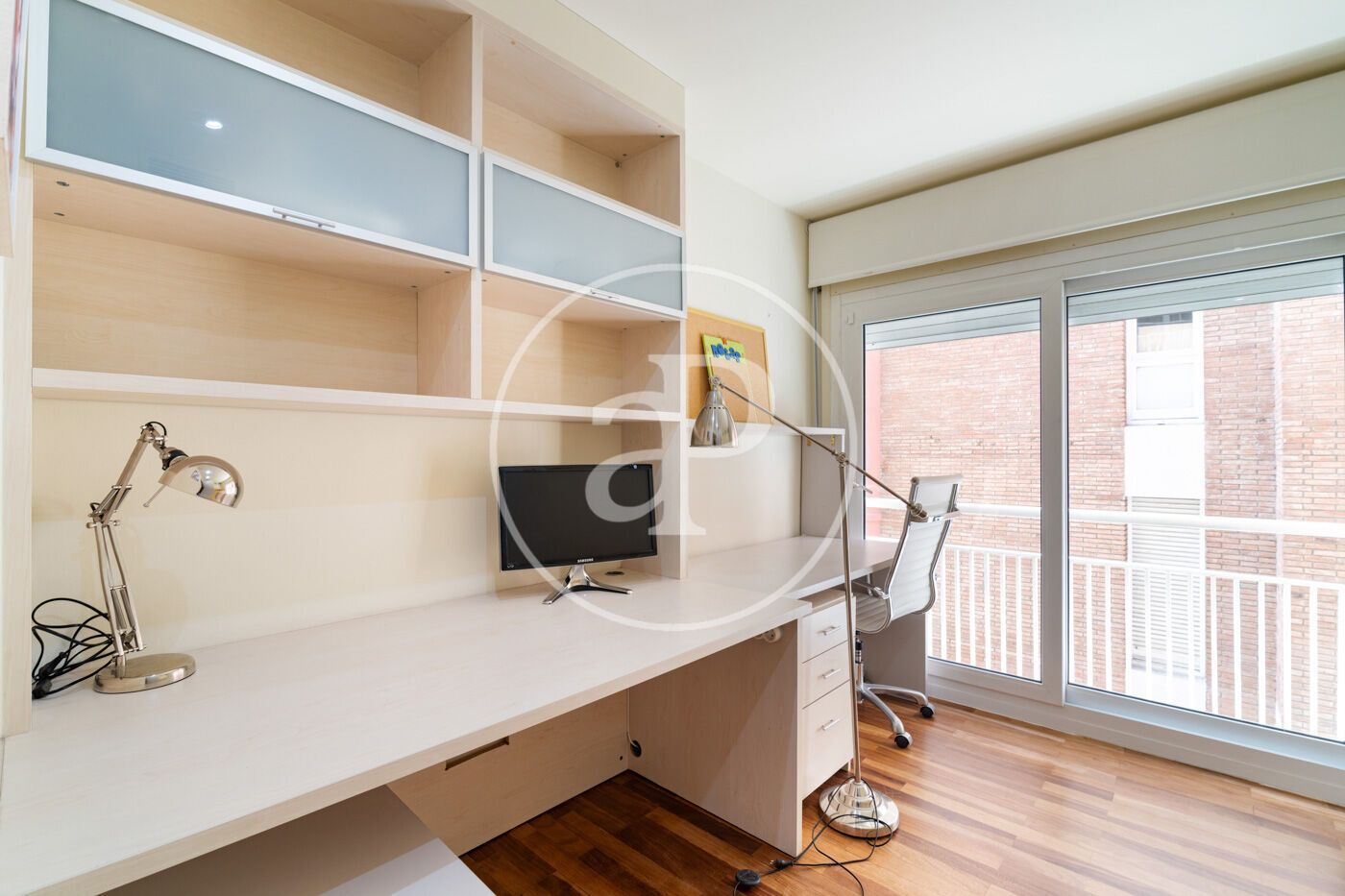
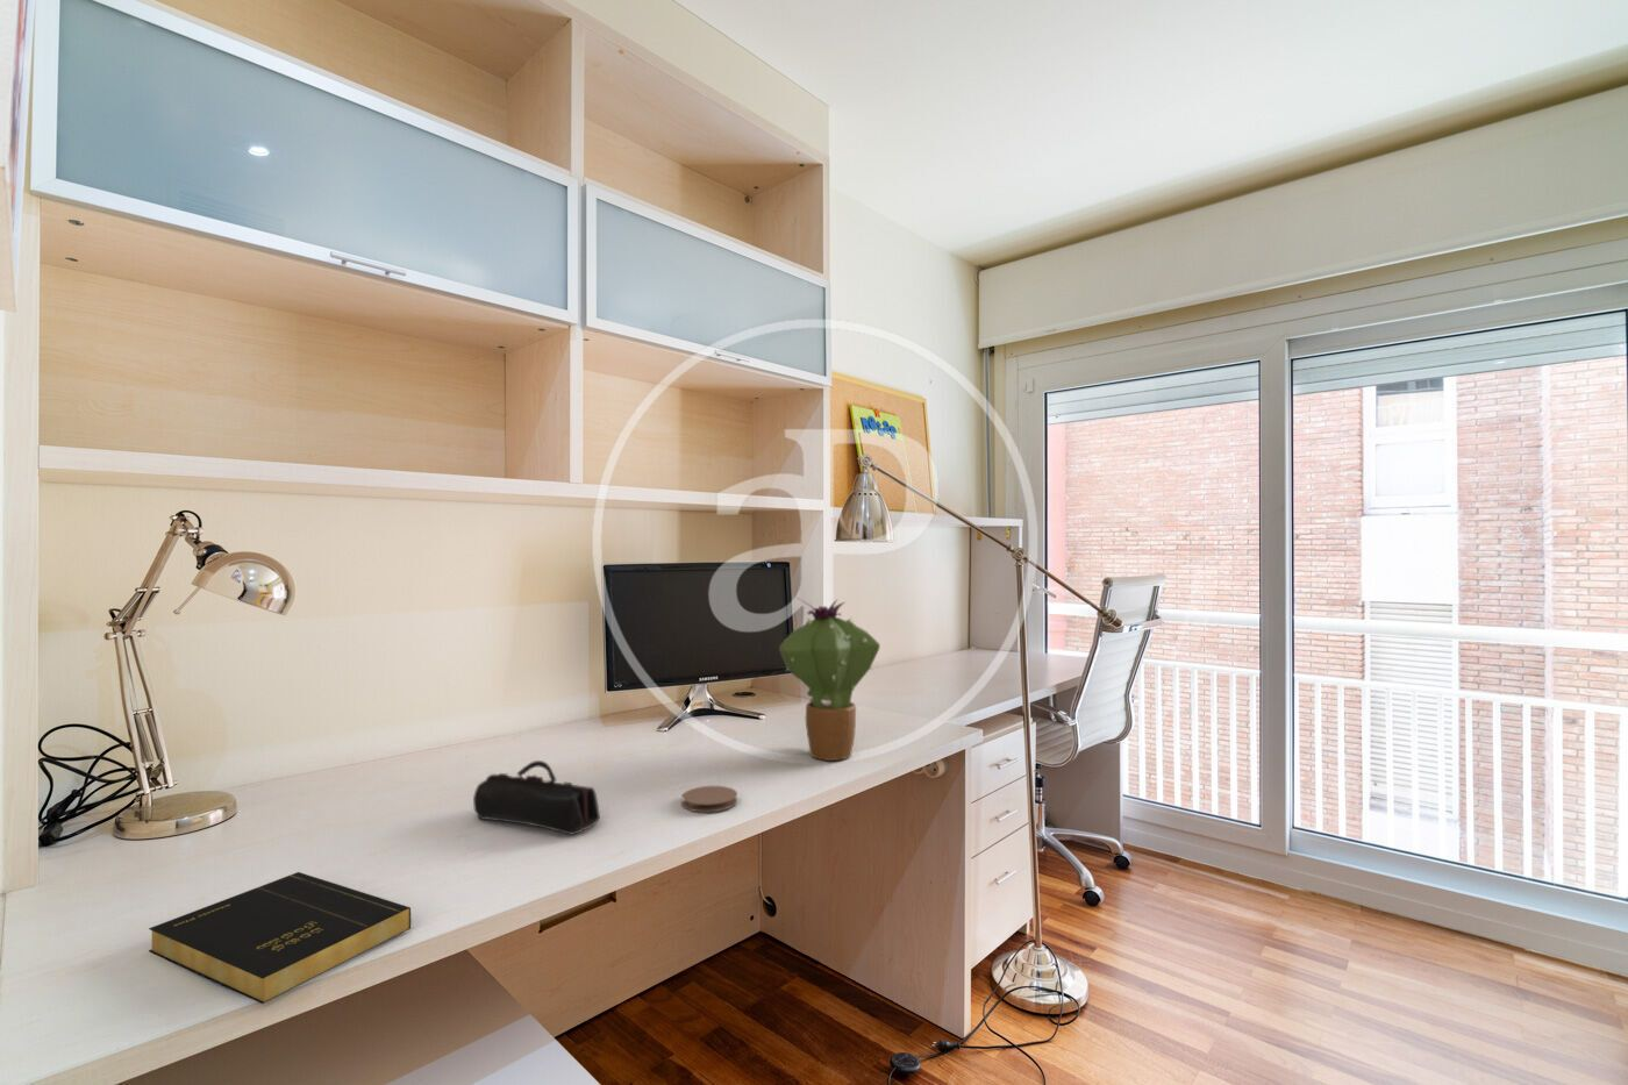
+ book (280, 926)
+ potted cactus (828, 674)
+ coaster (709, 798)
+ pencil case (535, 791)
